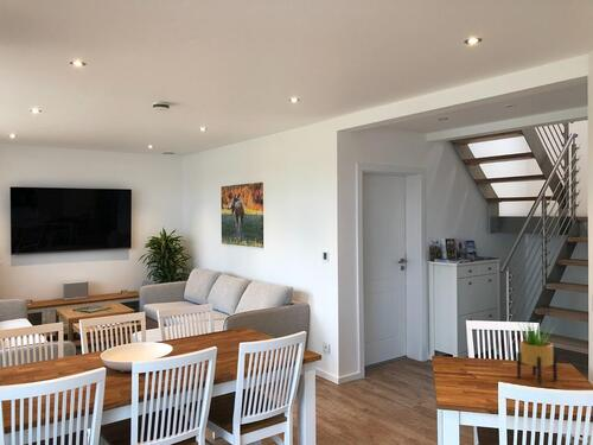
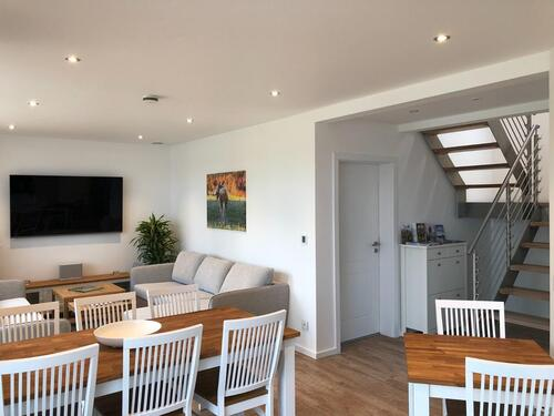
- potted plant (535, 348)
